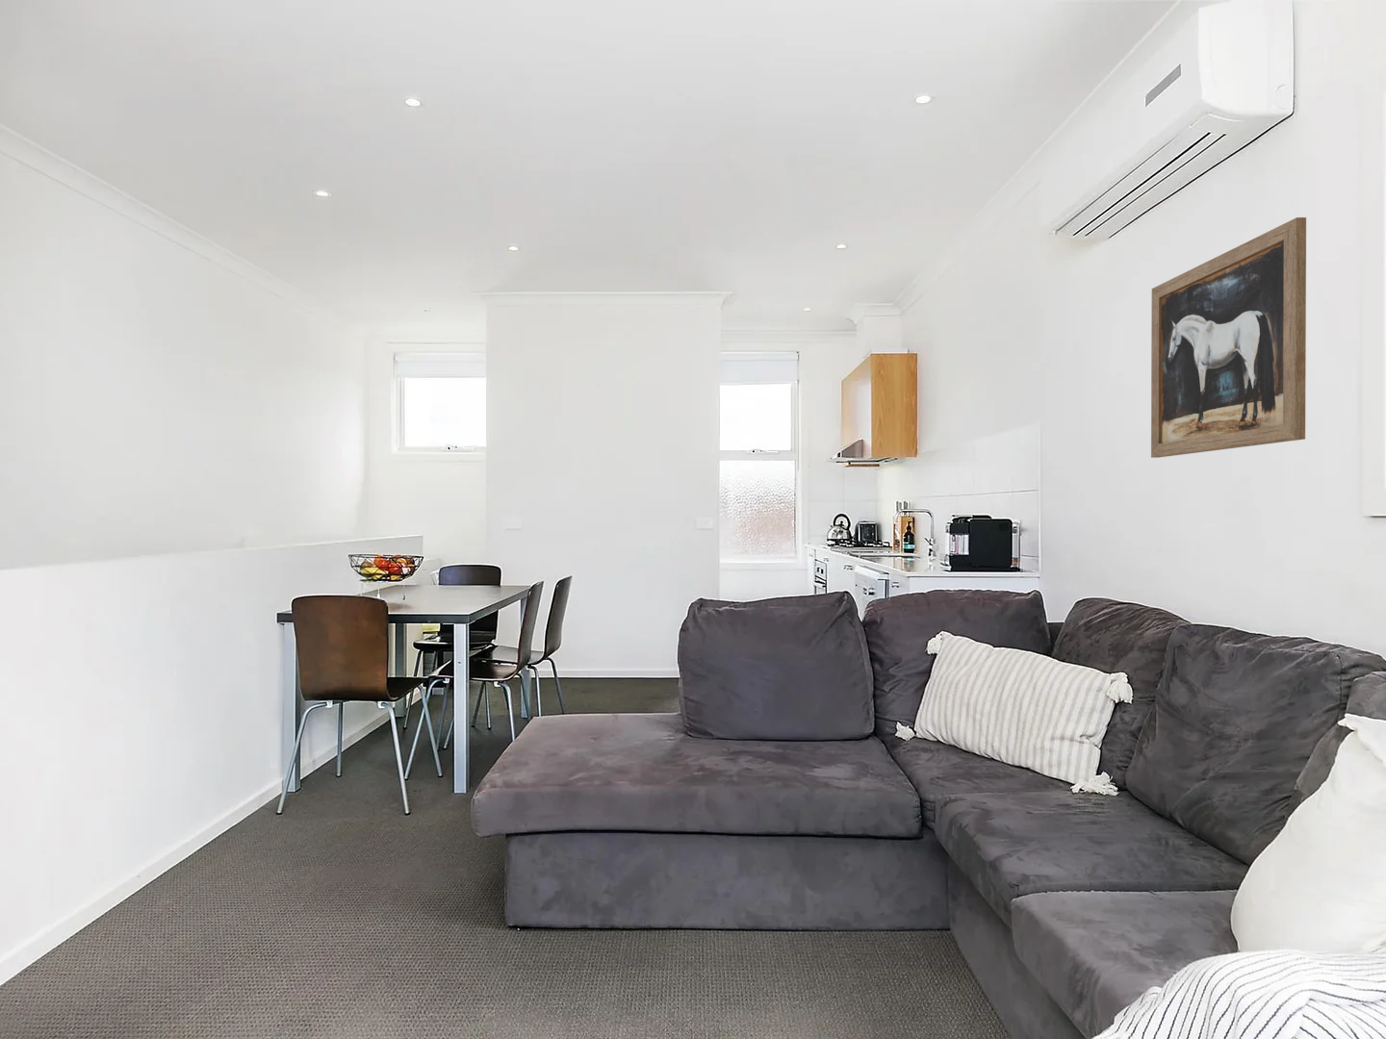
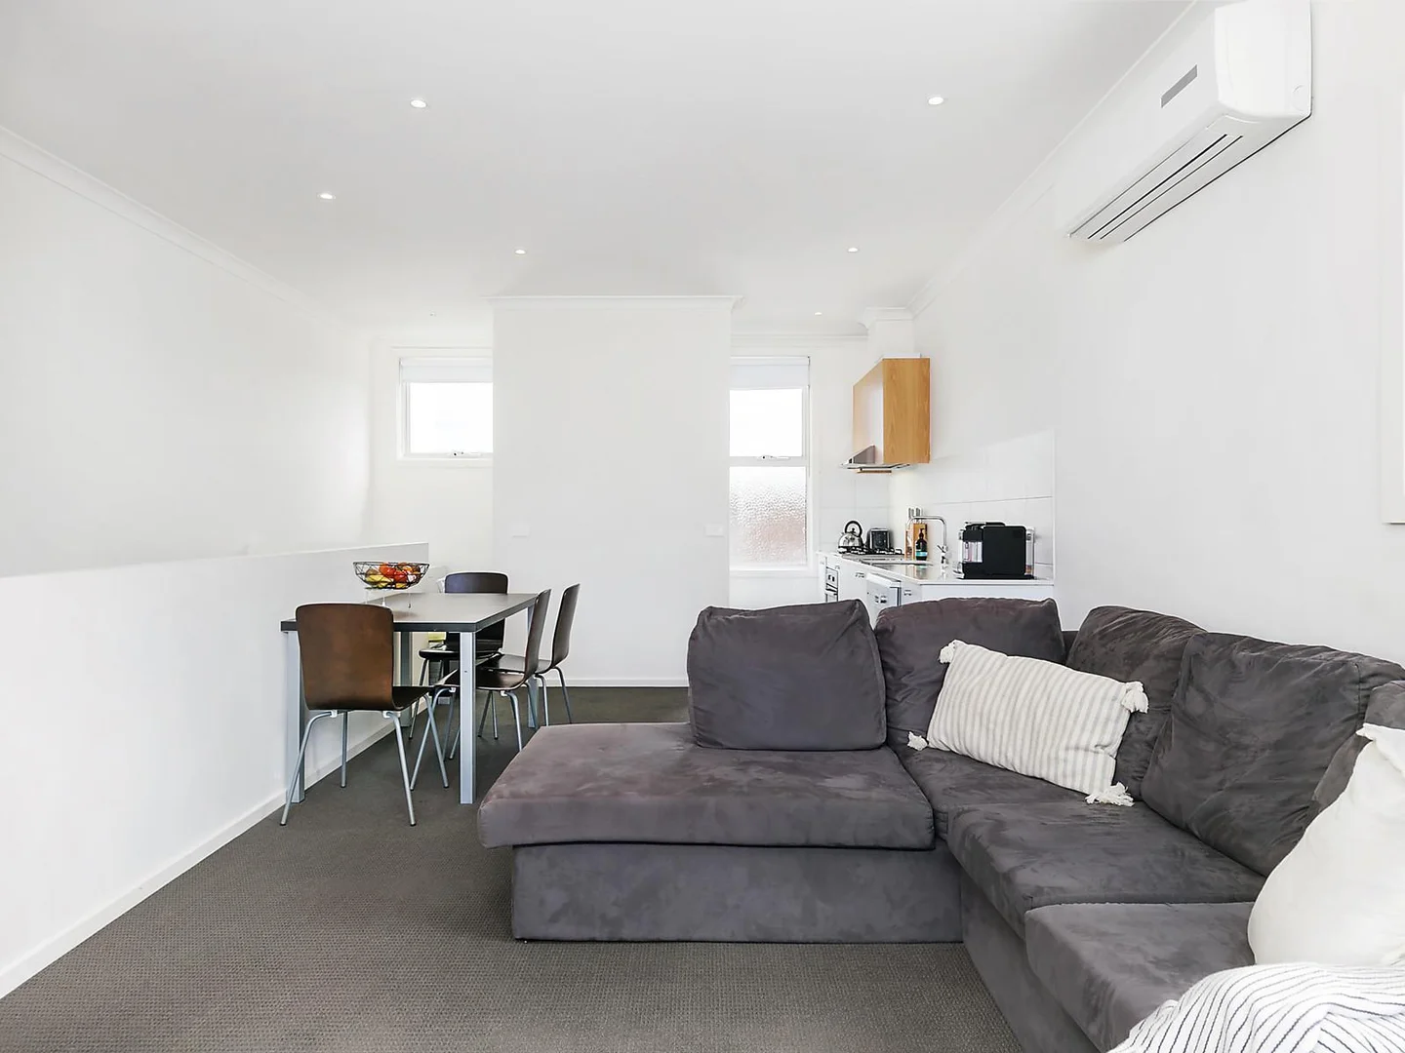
- wall art (1218, 354)
